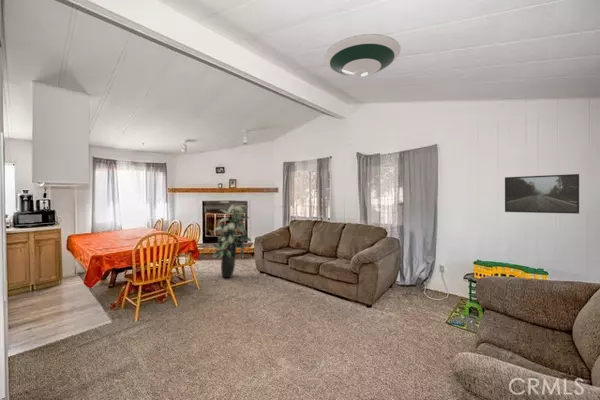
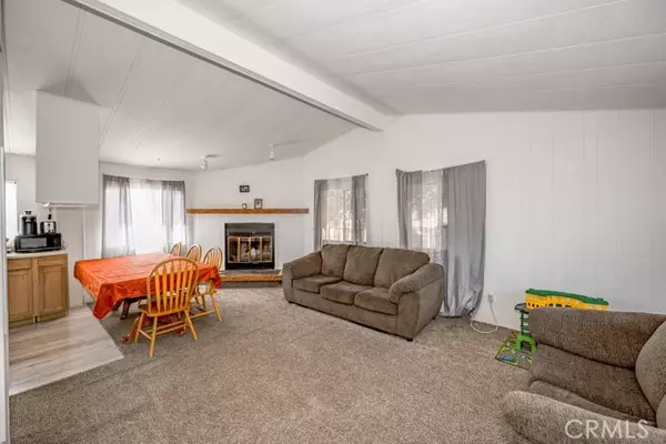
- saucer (361, 65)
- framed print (539, 194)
- indoor plant (229, 238)
